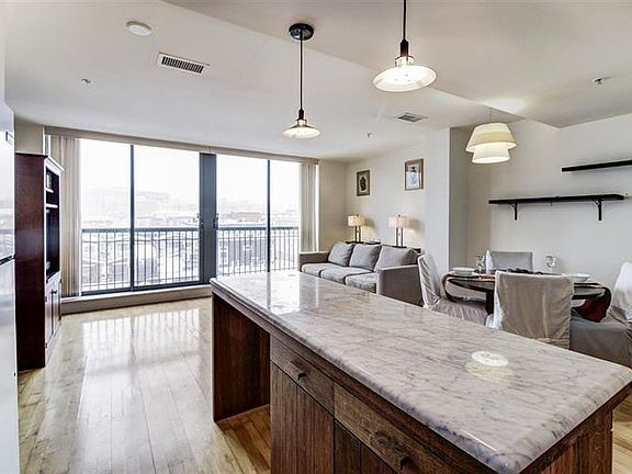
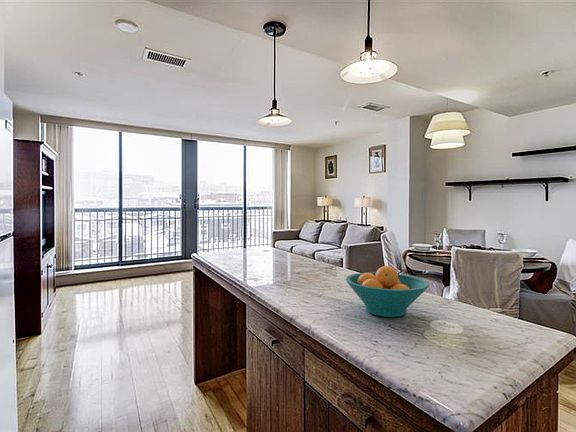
+ fruit bowl (385, 288)
